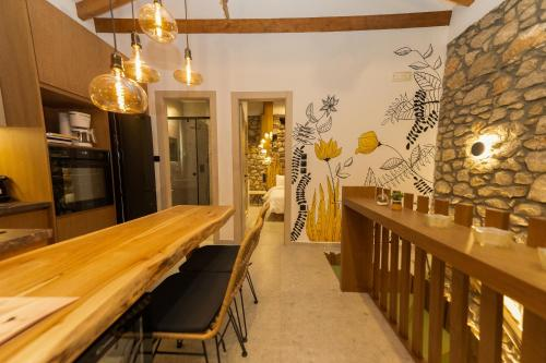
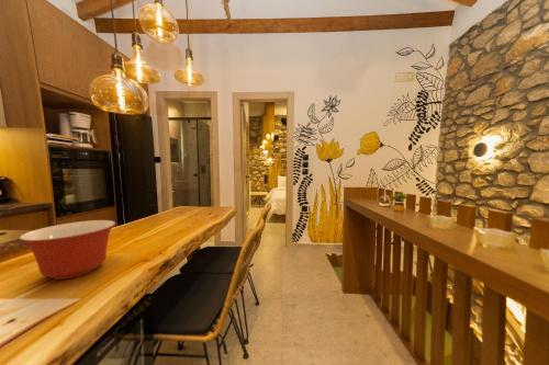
+ mixing bowl (74, 249)
